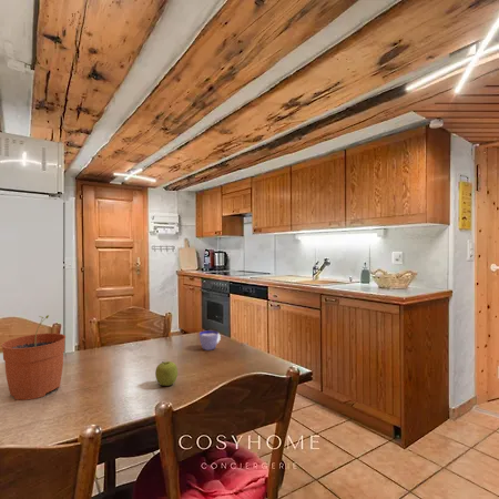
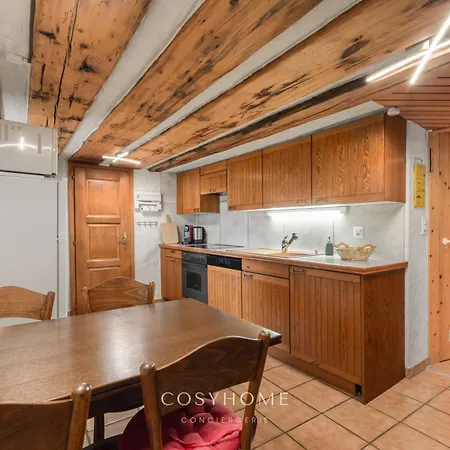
- plant pot (34, 353)
- fruit (166, 371)
- cup (211, 339)
